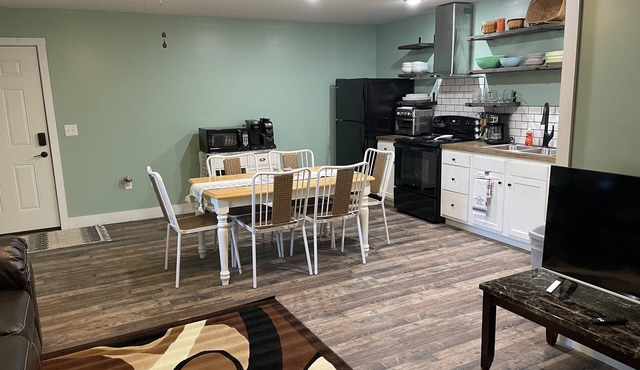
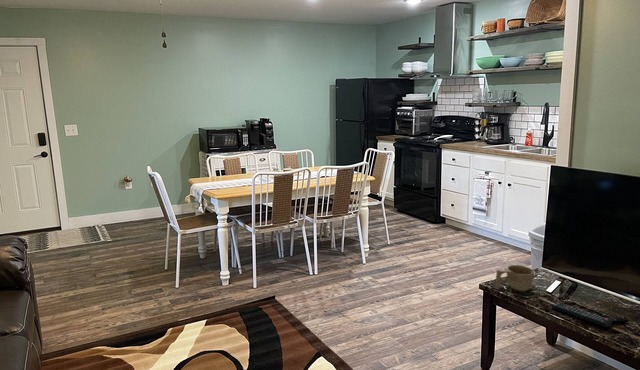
+ remote control (580, 314)
+ cup (513, 278)
